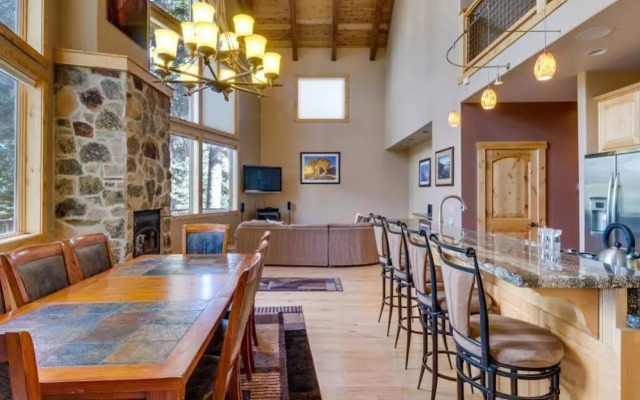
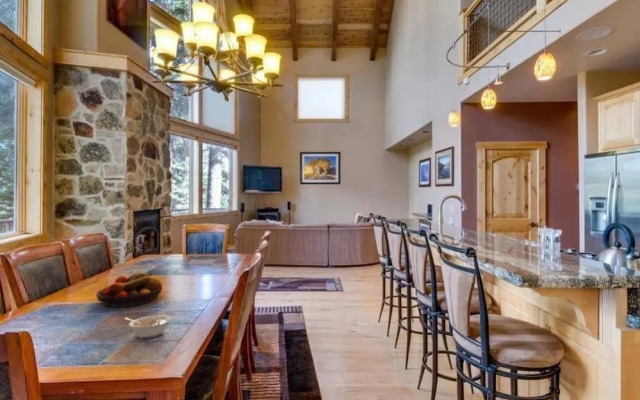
+ legume (148, 326)
+ fruit bowl (130, 286)
